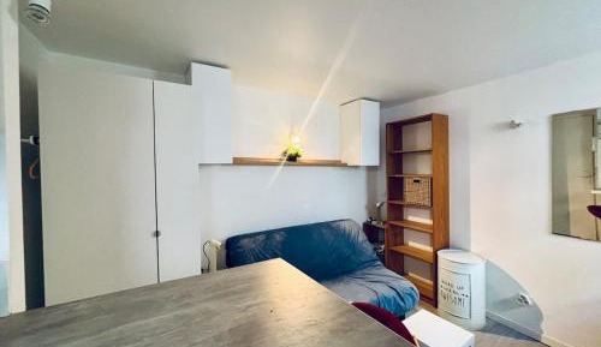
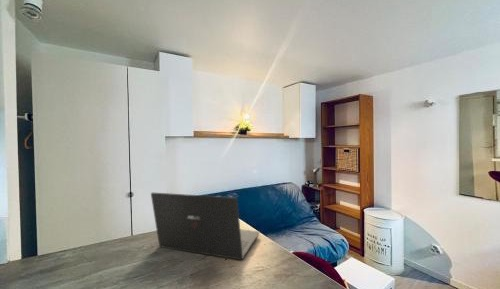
+ laptop (209, 214)
